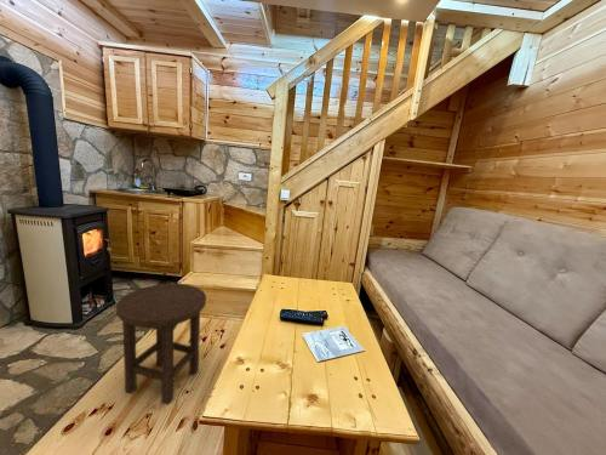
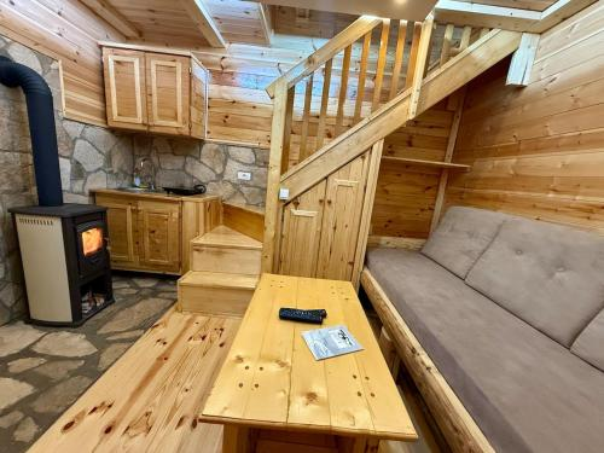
- stool (164, 341)
